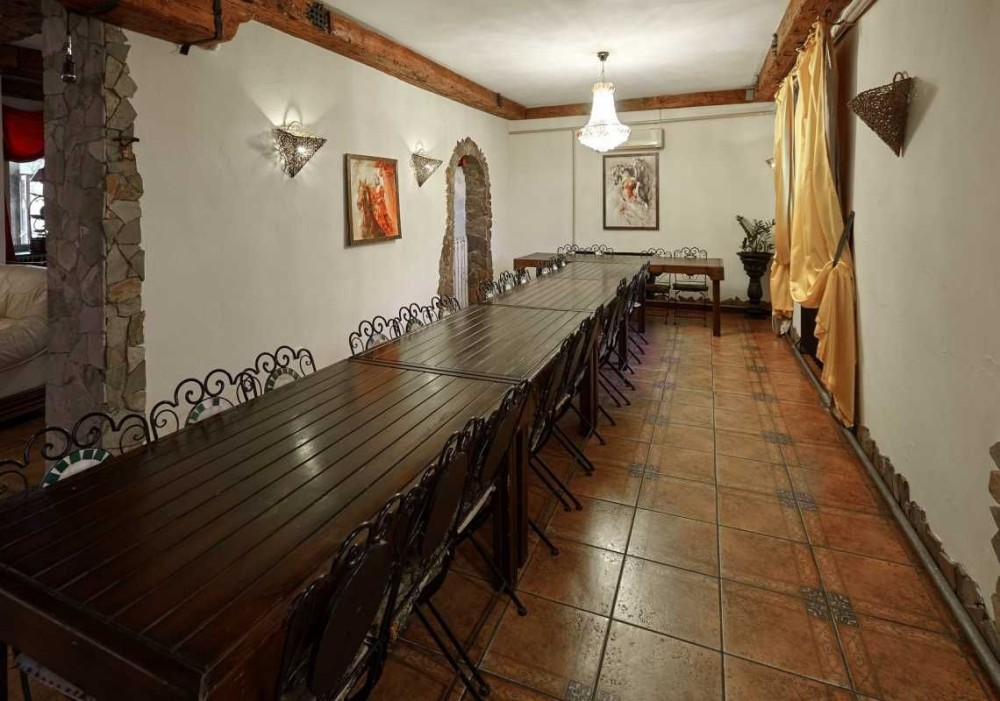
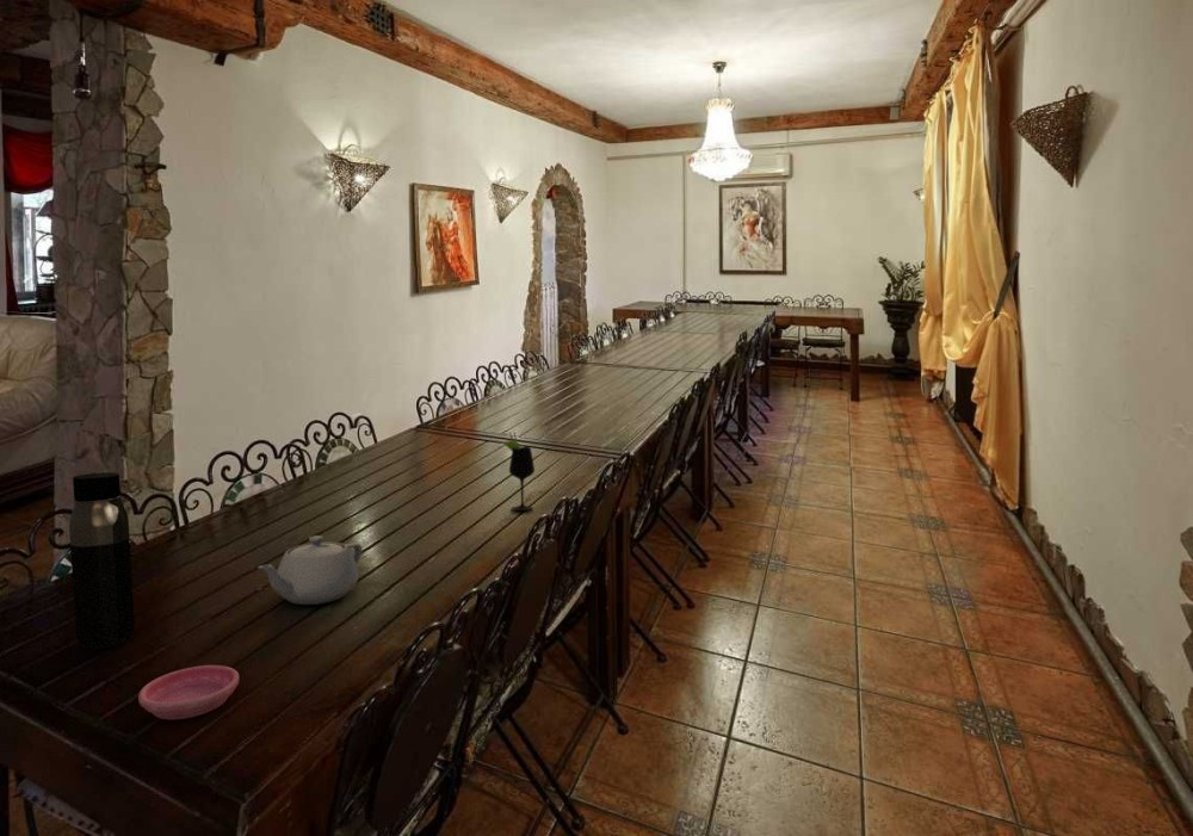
+ water bottle (101, 558)
+ wine glass (520, 470)
+ teapot (315, 568)
+ saucer (191, 693)
